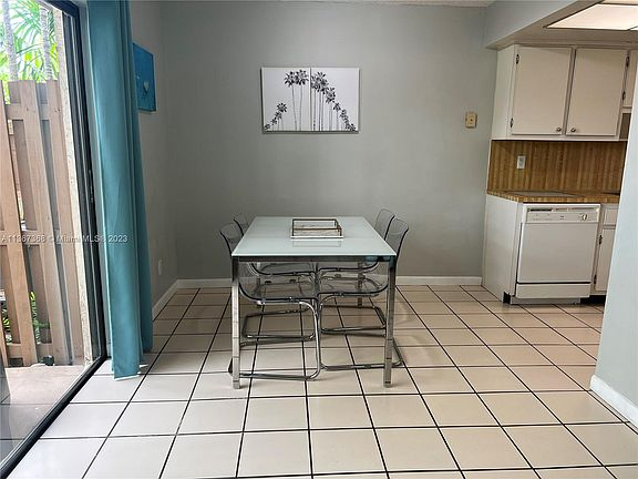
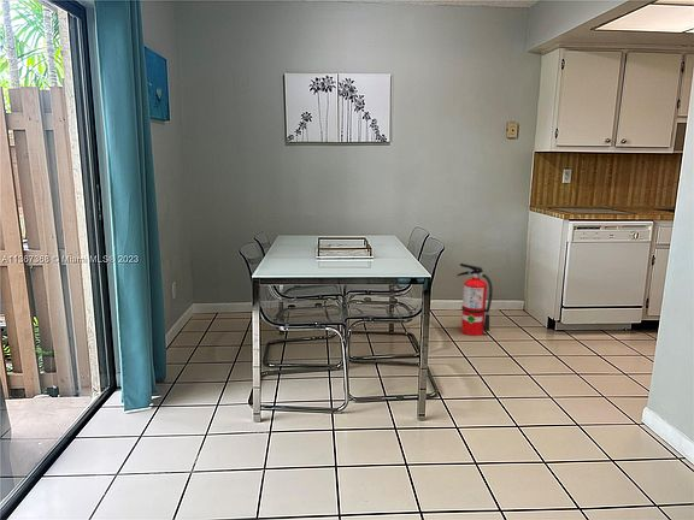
+ fire extinguisher (472, 300)
